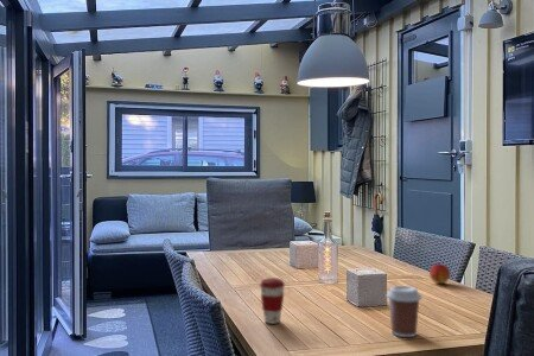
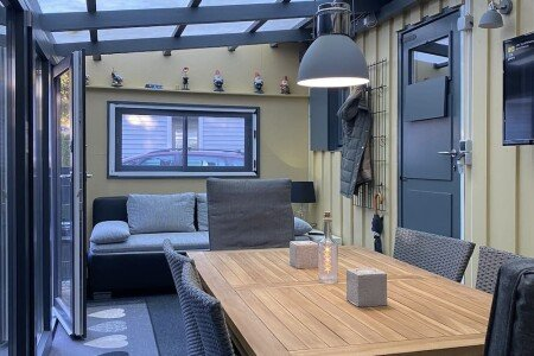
- coffee cup (272, 300)
- peach (439, 273)
- coffee cup (403, 311)
